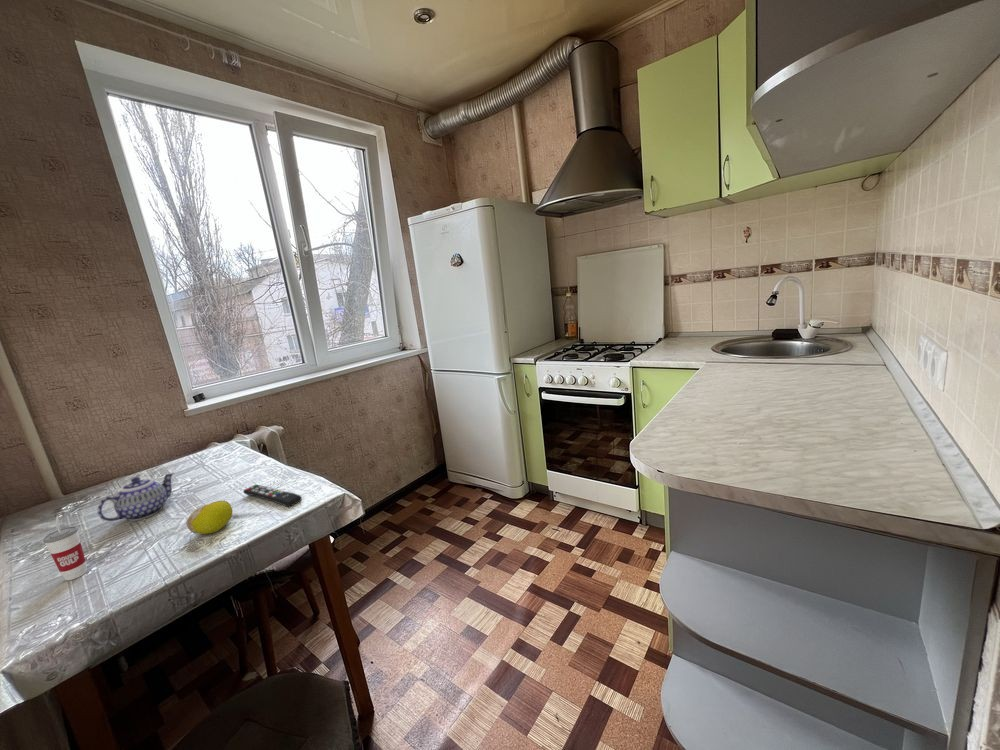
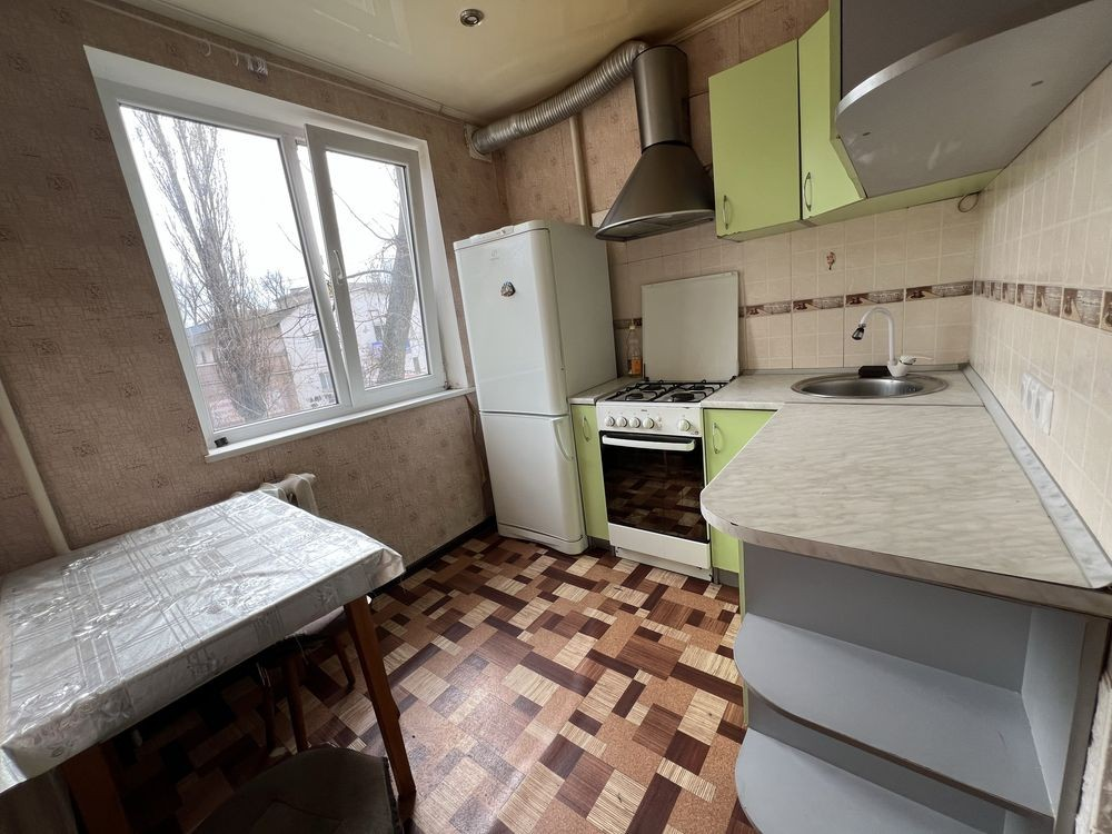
- fruit (209, 516)
- teapot (140, 495)
- remote control (271, 494)
- cup (65, 546)
